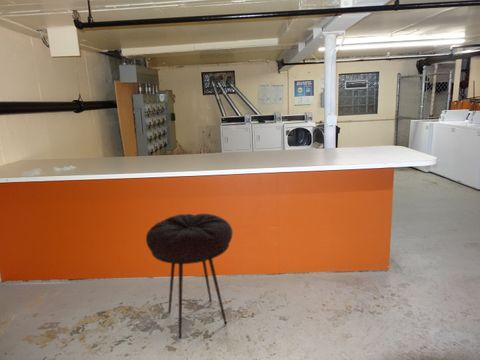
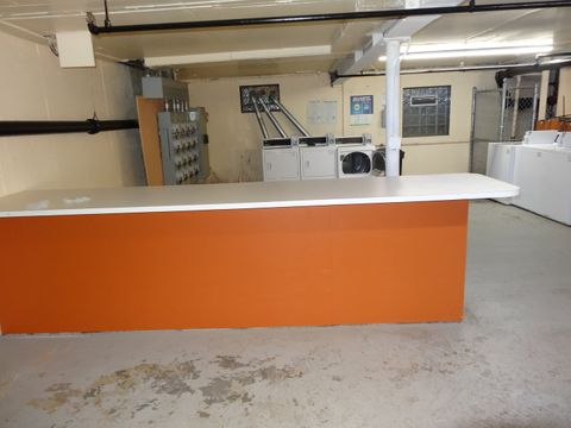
- stool (190, 263)
